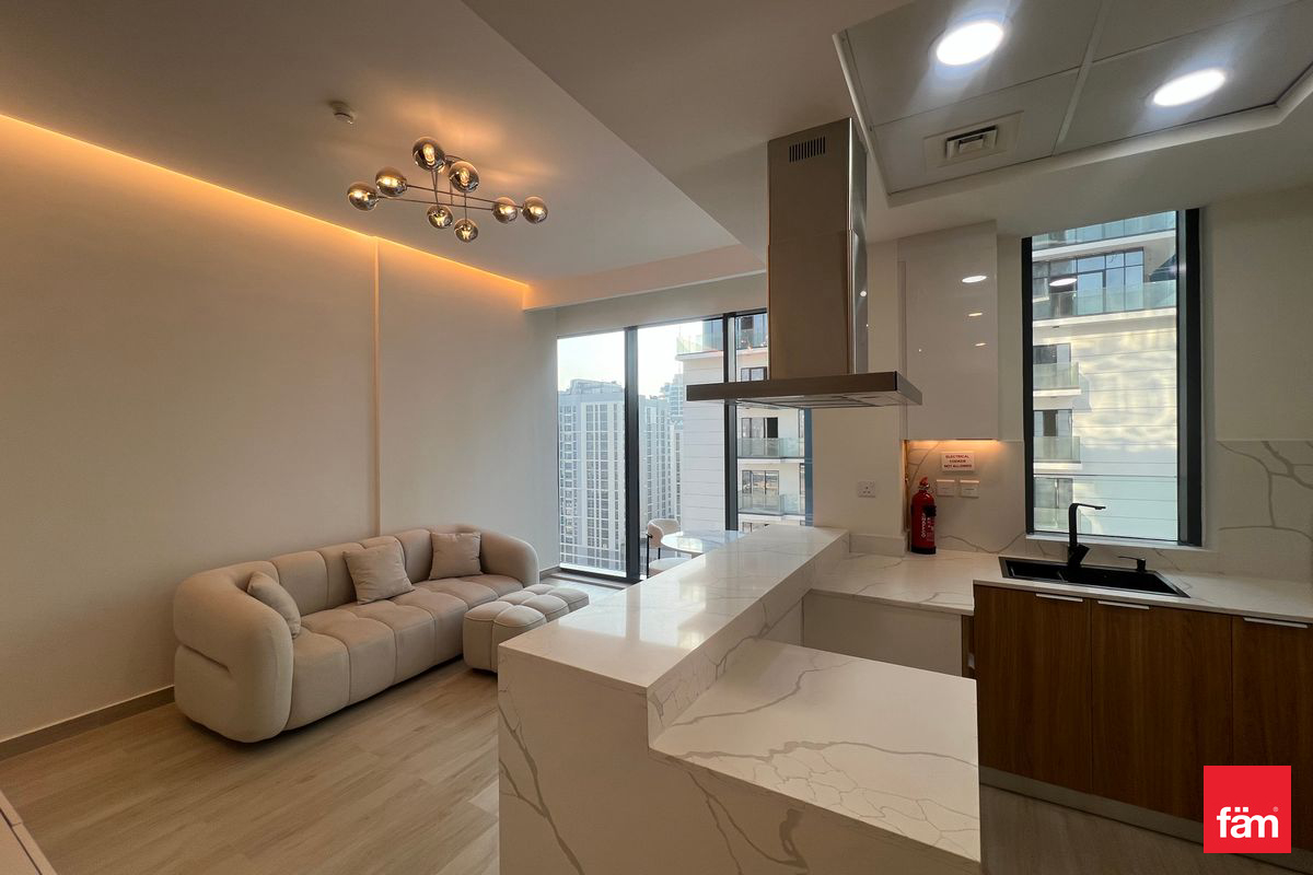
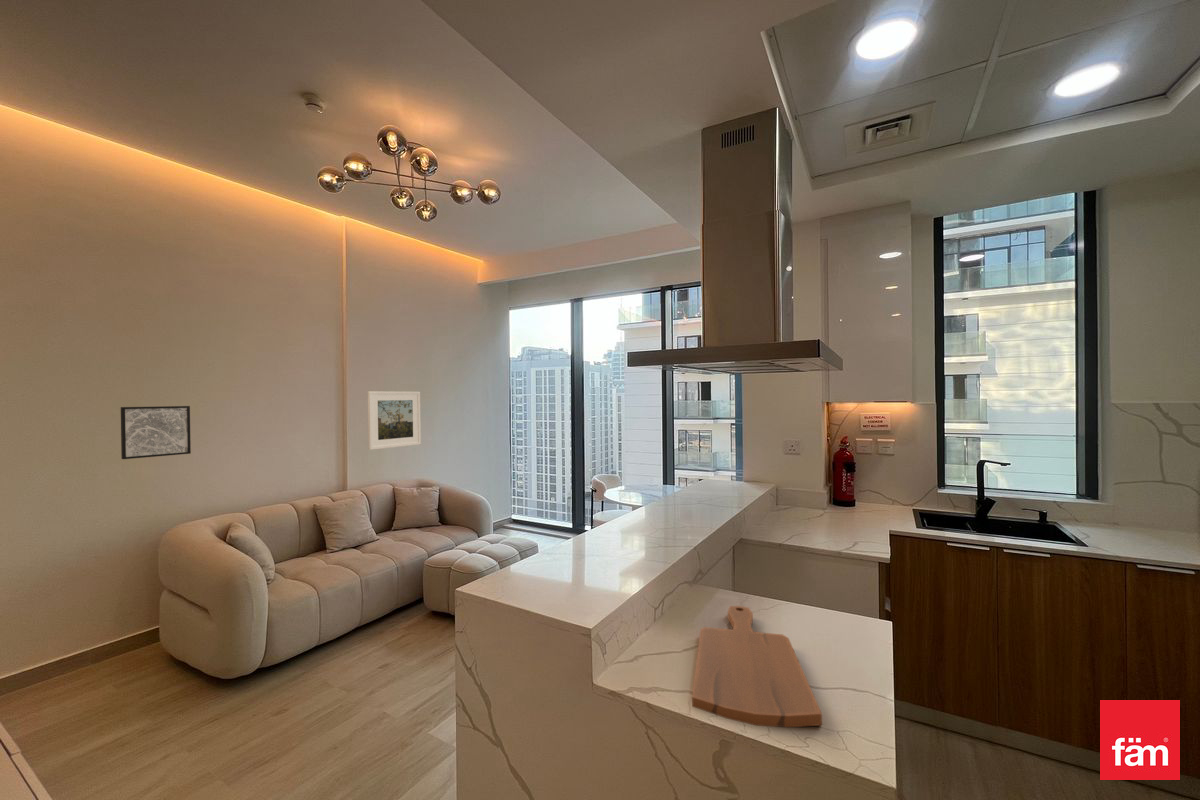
+ wall art (157, 431)
+ cutting board (747, 662)
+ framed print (395, 419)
